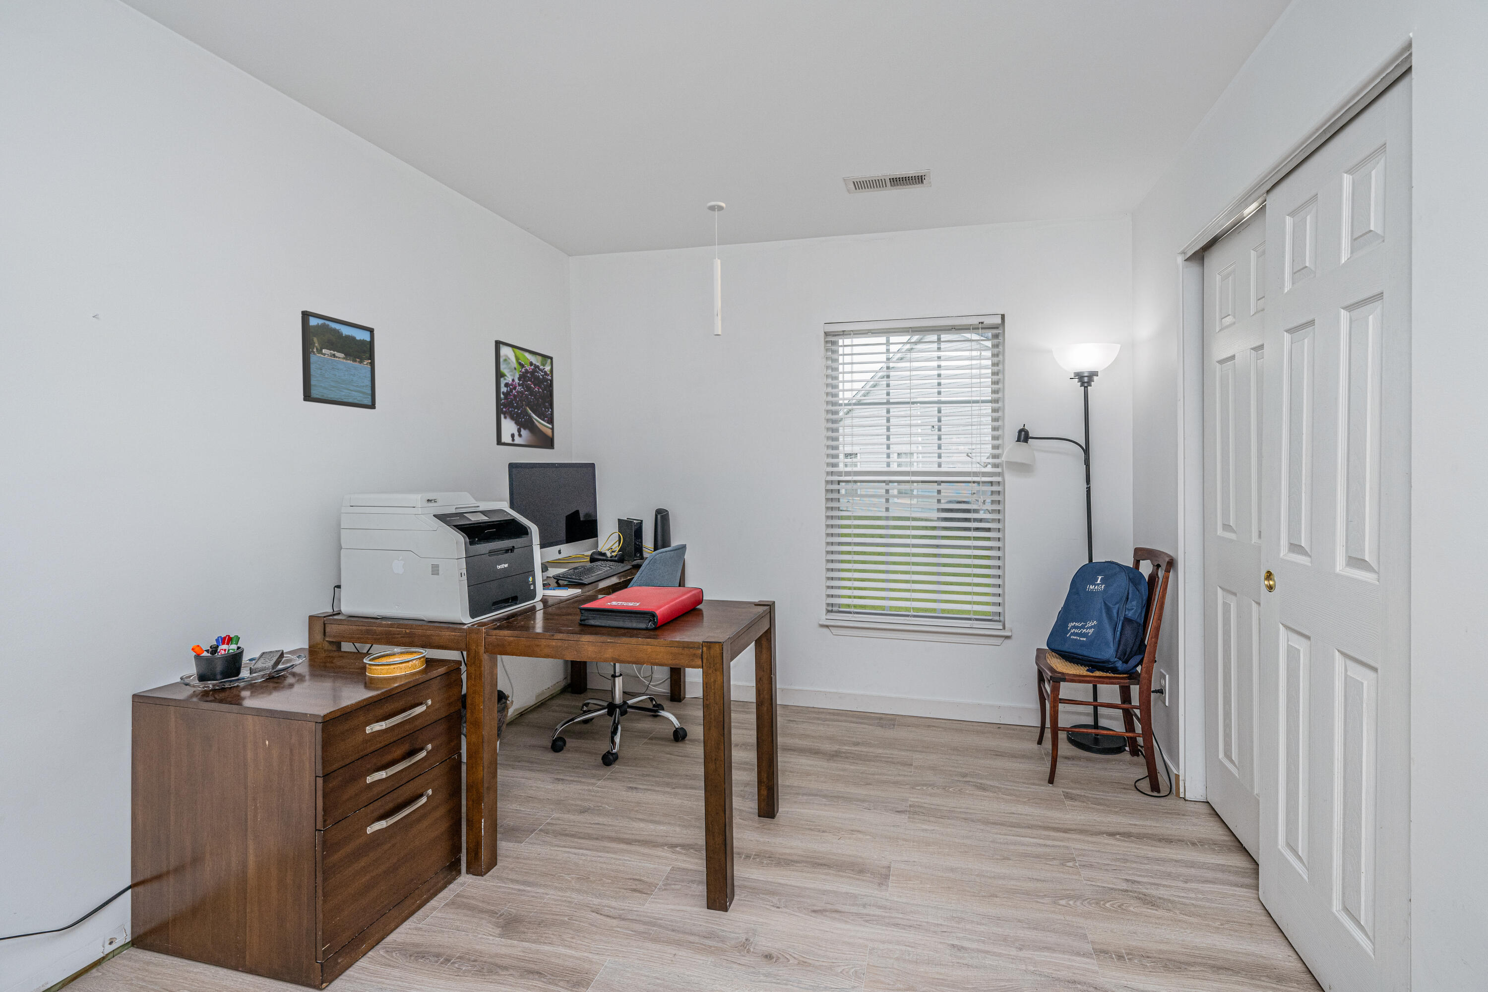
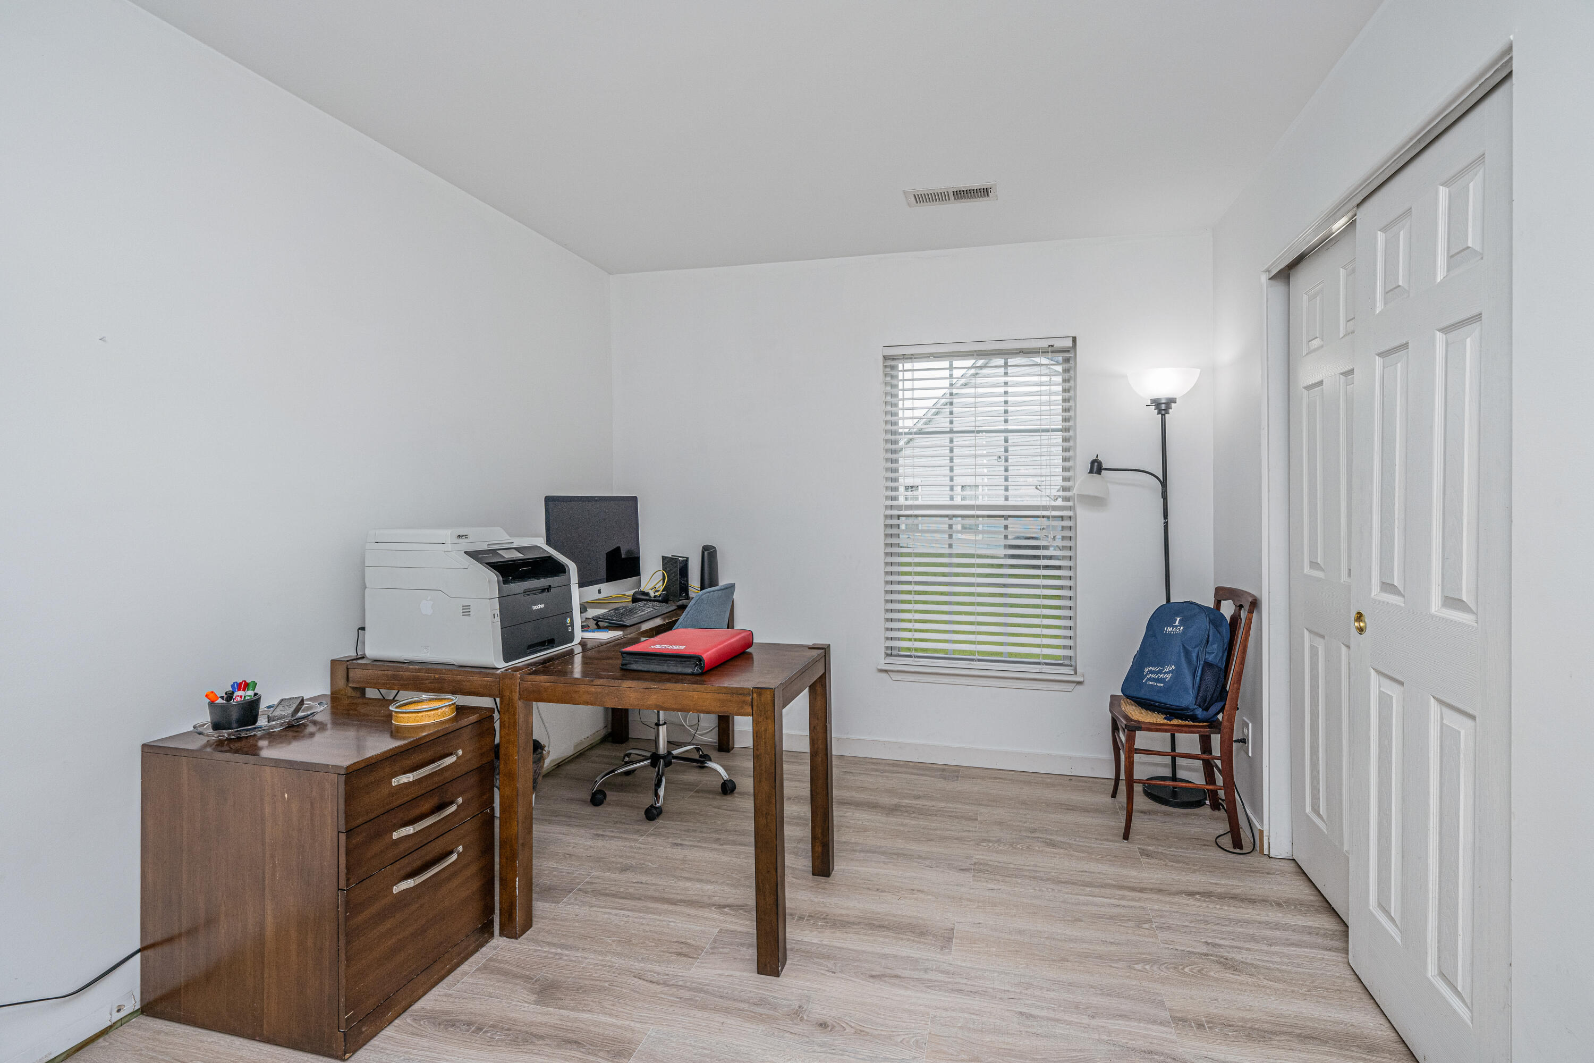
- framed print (340, 362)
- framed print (526, 399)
- ceiling light (716, 270)
